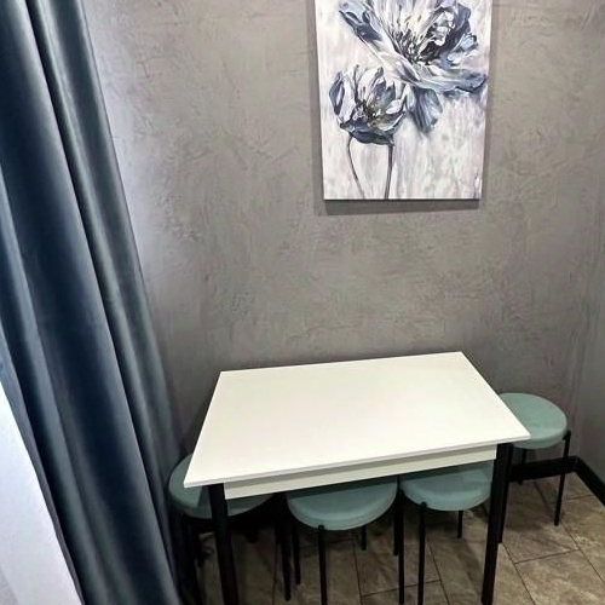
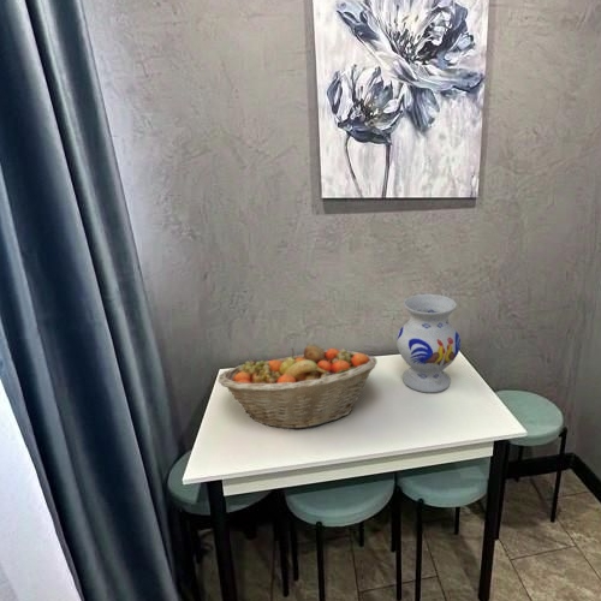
+ vase (427, 343)
+ fruit basket (298, 379)
